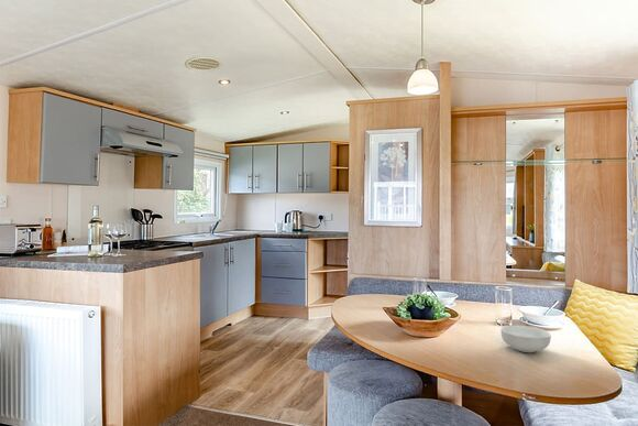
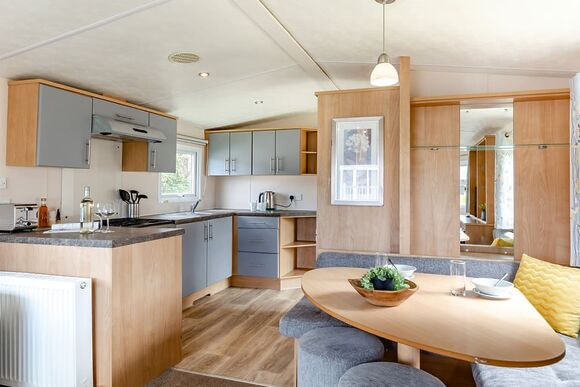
- cereal bowl (525, 339)
